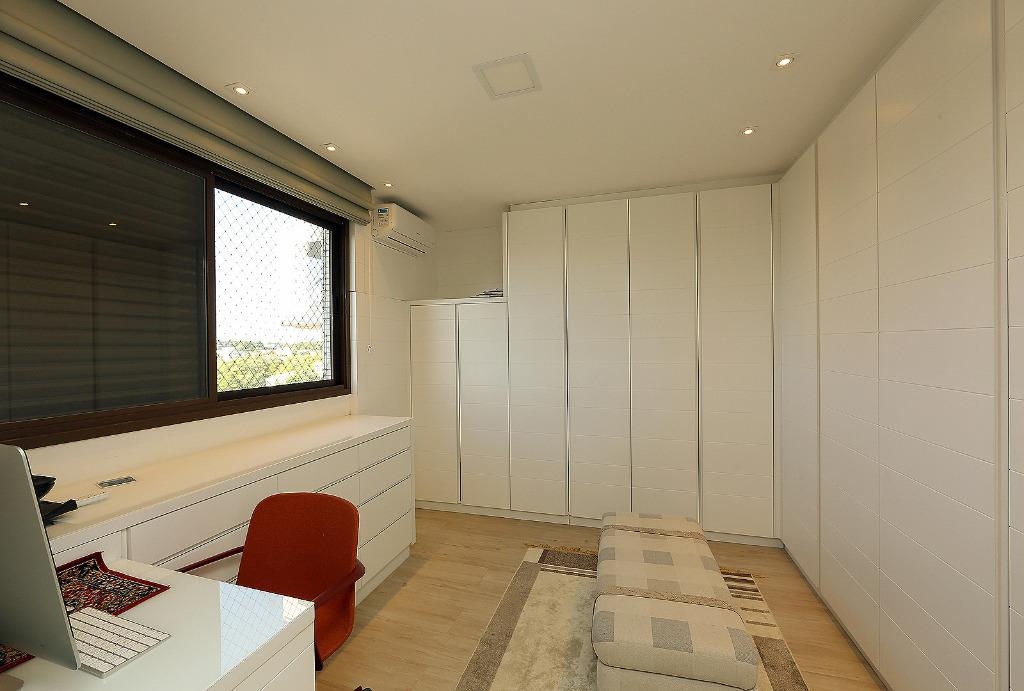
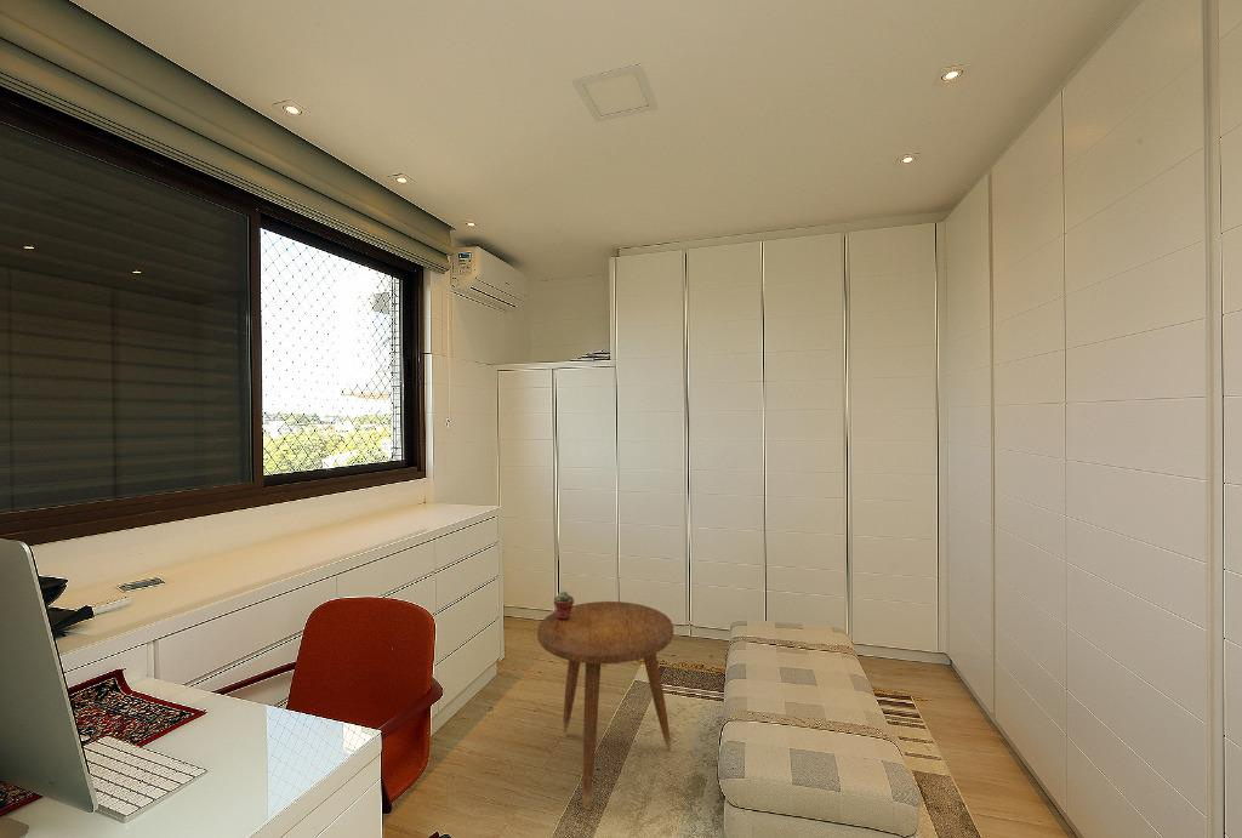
+ side table (598, 692)
+ potted succulent (563, 603)
